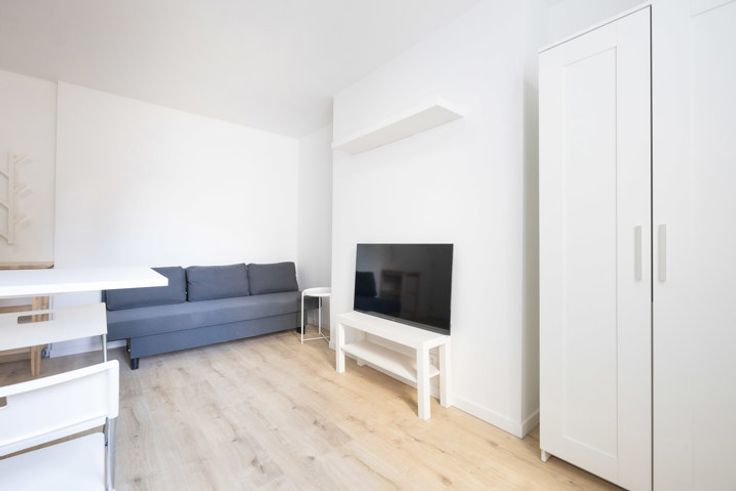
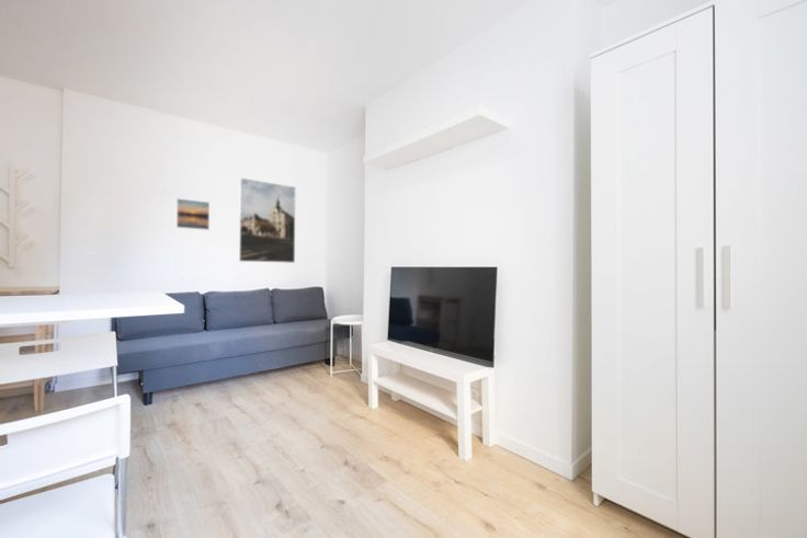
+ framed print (268, 221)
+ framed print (193, 214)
